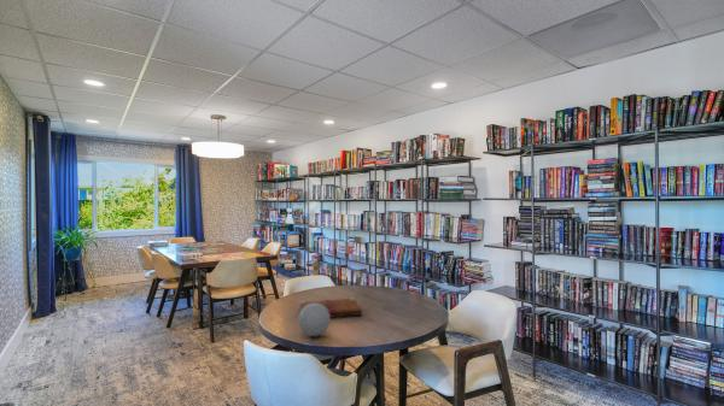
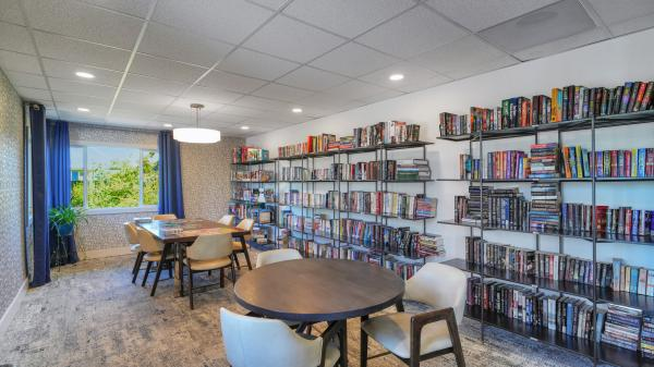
- decorative ball (314, 319)
- book (332, 307)
